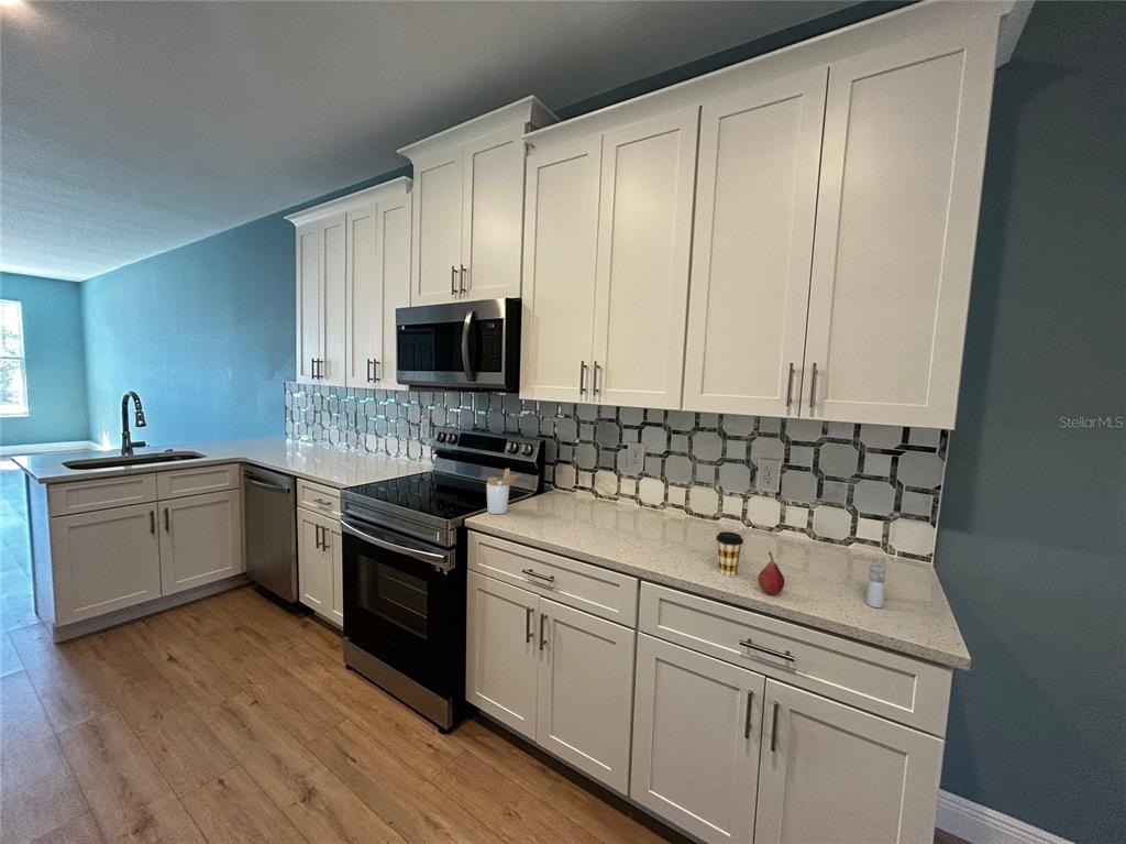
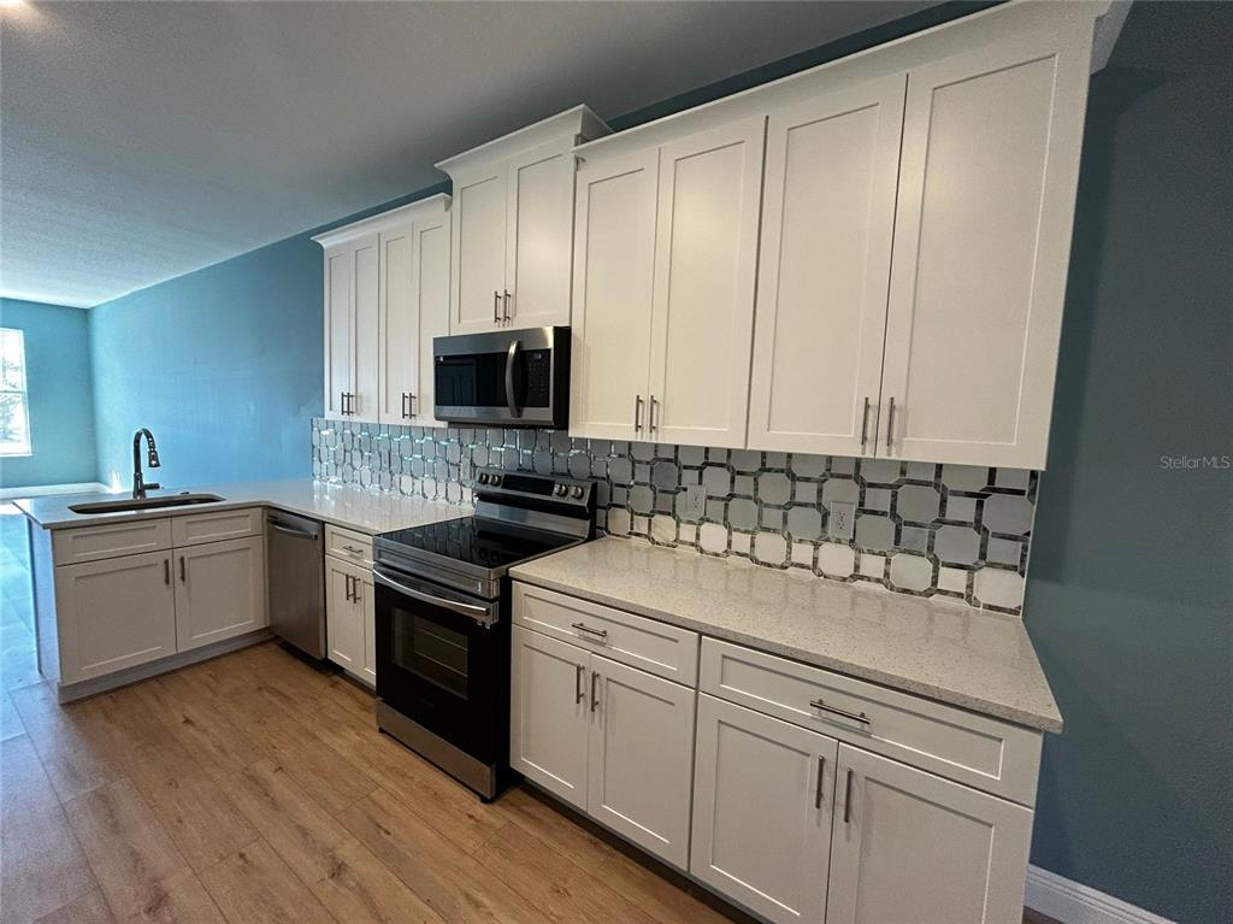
- fruit (771, 571)
- utensil holder (503, 491)
- salt and pepper shaker (875, 584)
- coffee cup (728, 553)
